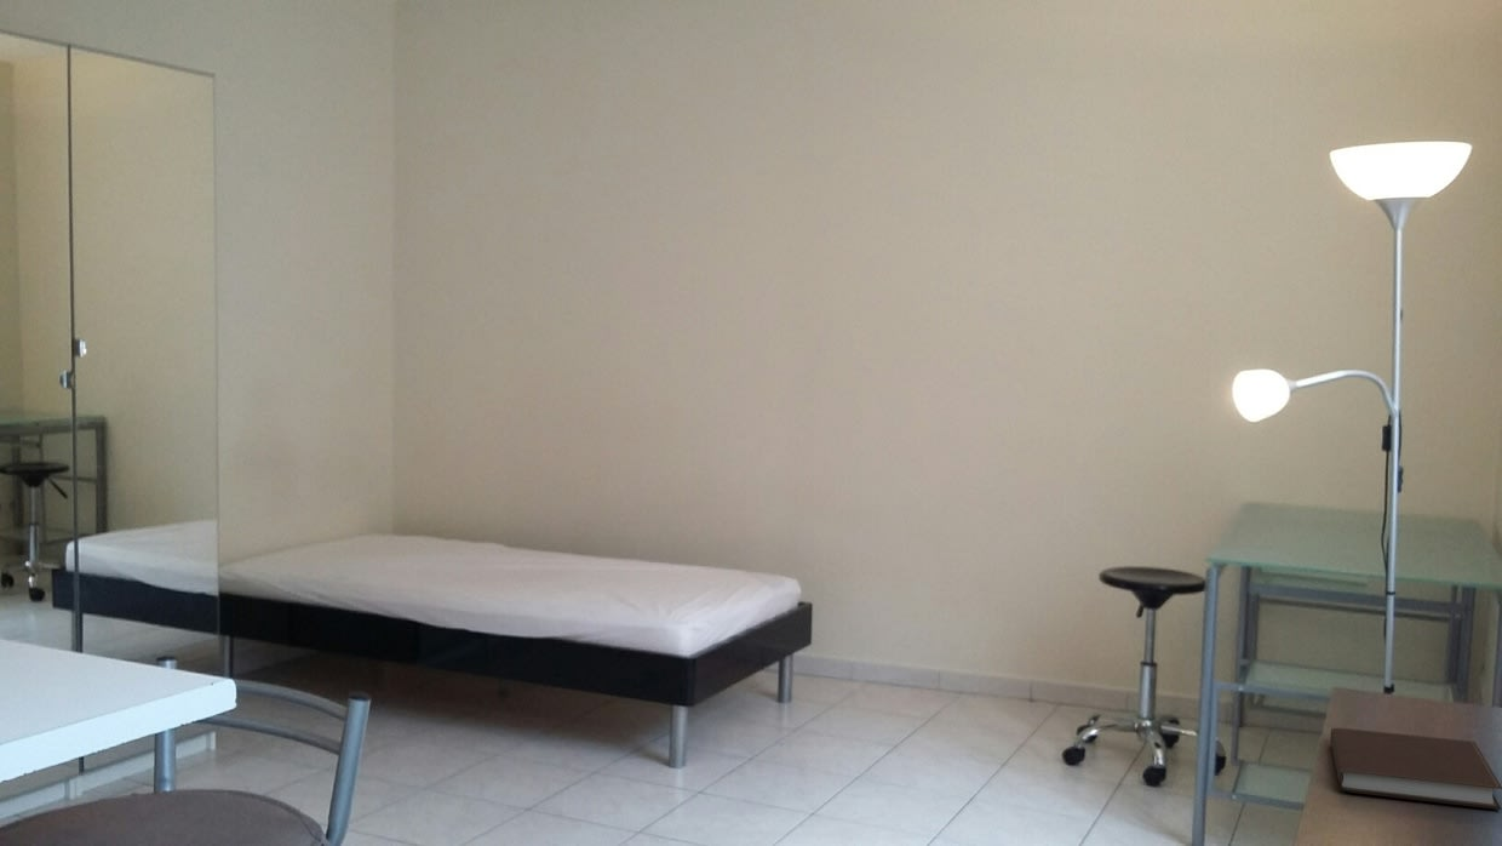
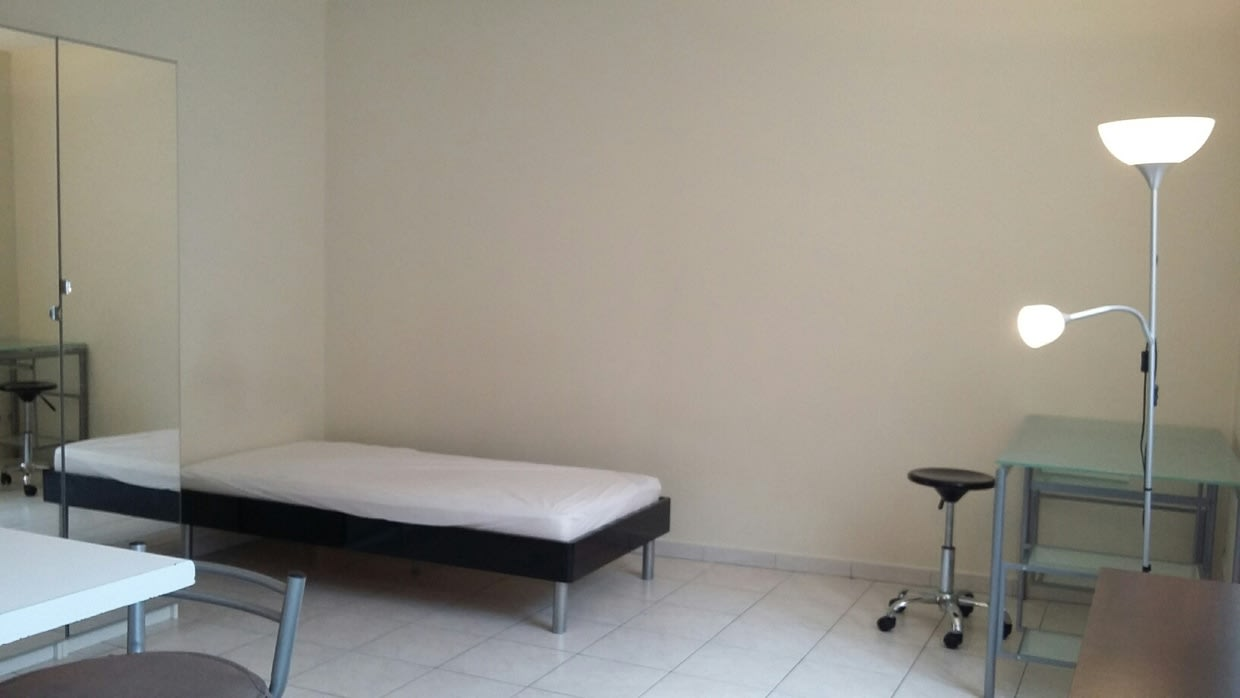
- notebook (1409, 765)
